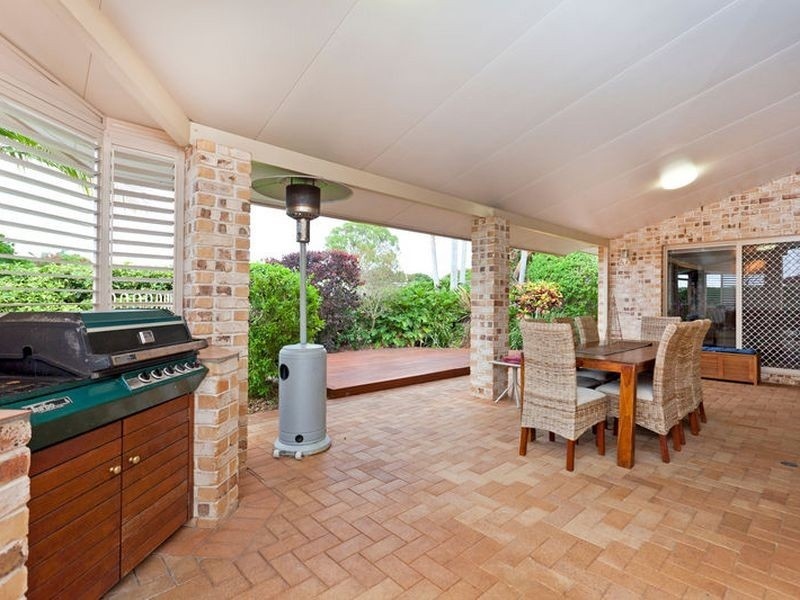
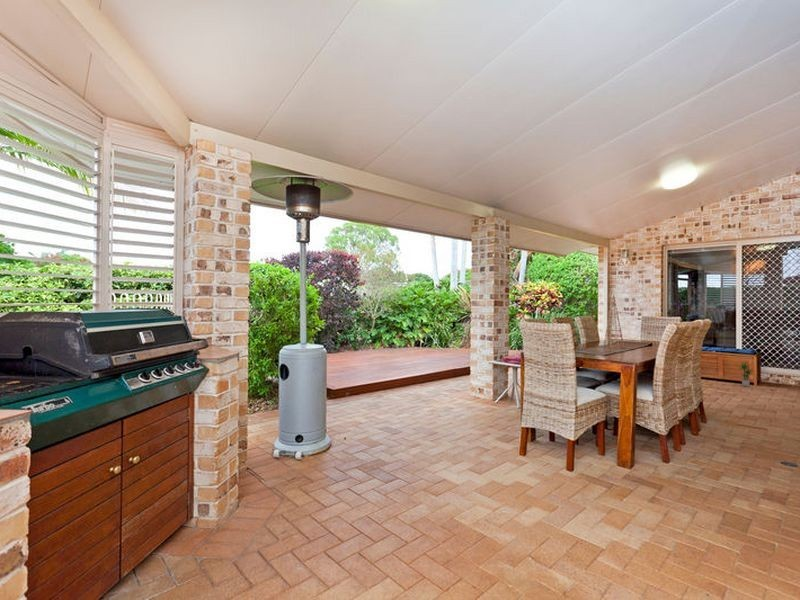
+ potted plant (745, 373)
